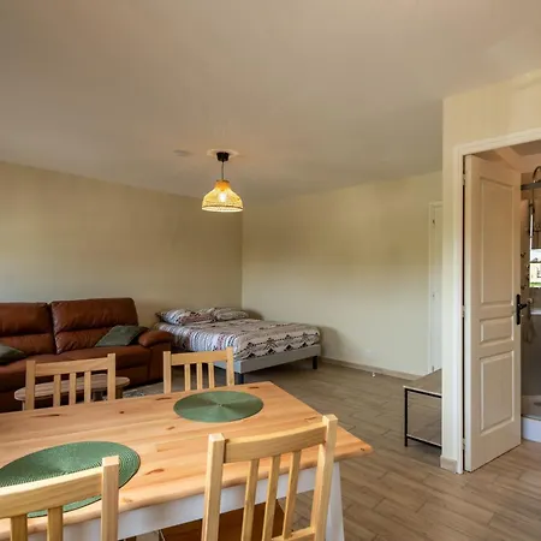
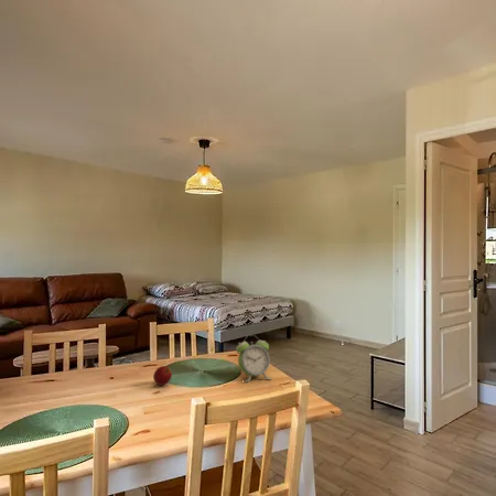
+ apple (162, 375)
+ alarm clock (254, 356)
